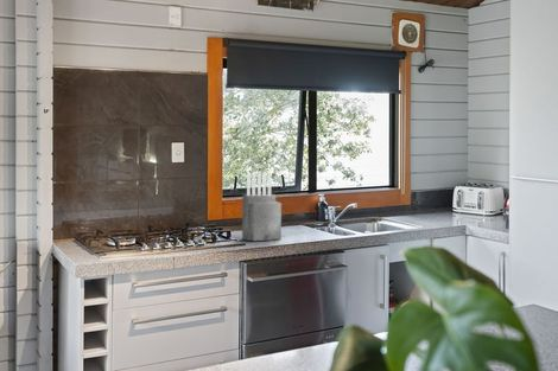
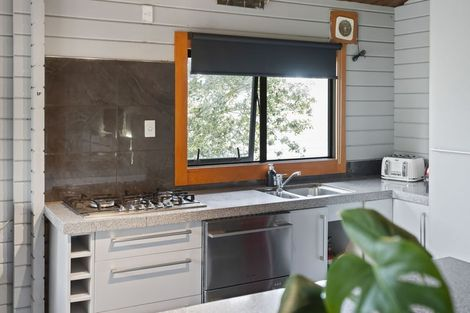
- knife block (262, 205)
